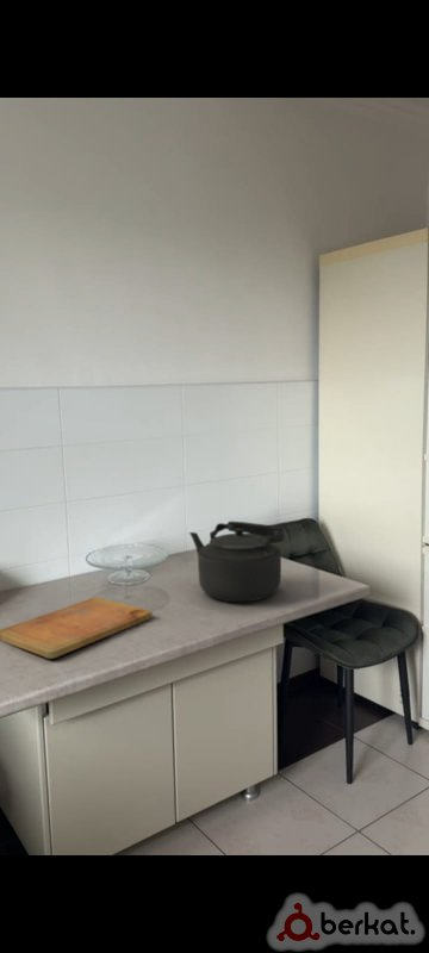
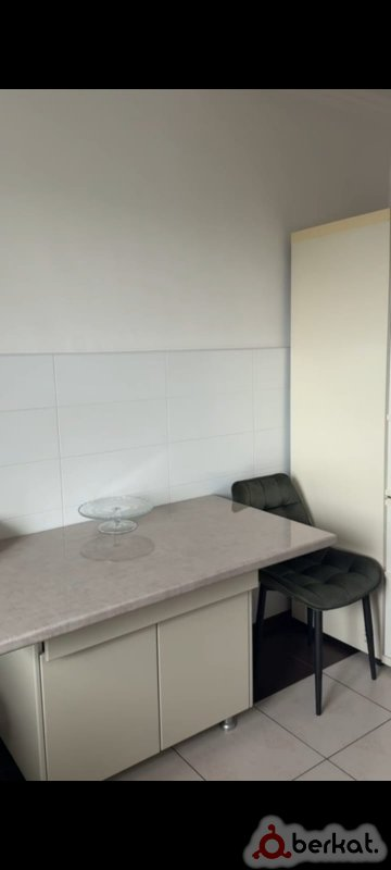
- kettle (237, 559)
- cutting board (76, 624)
